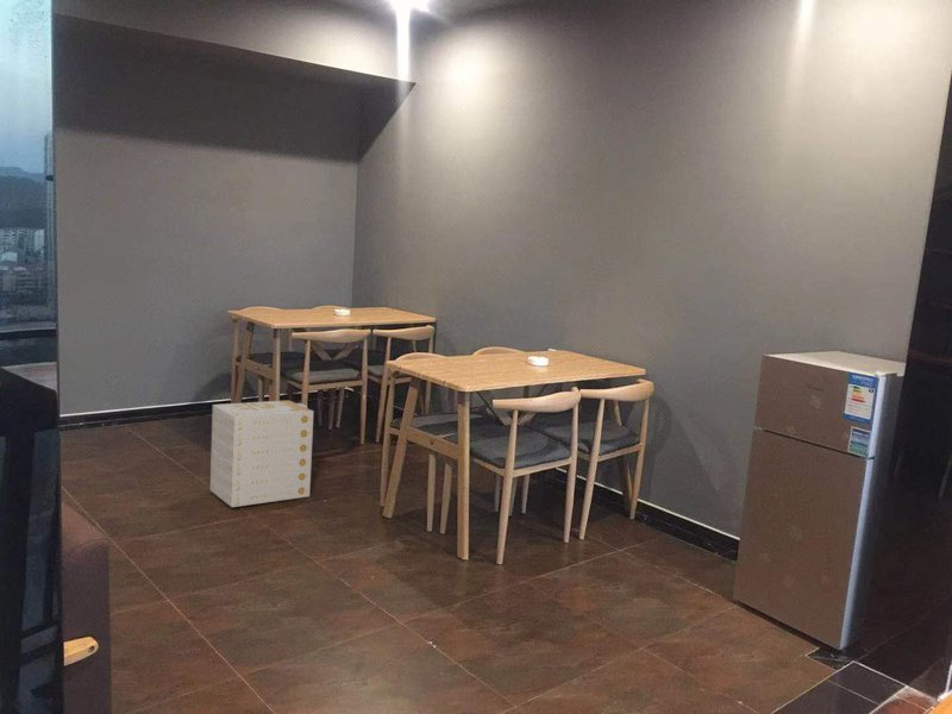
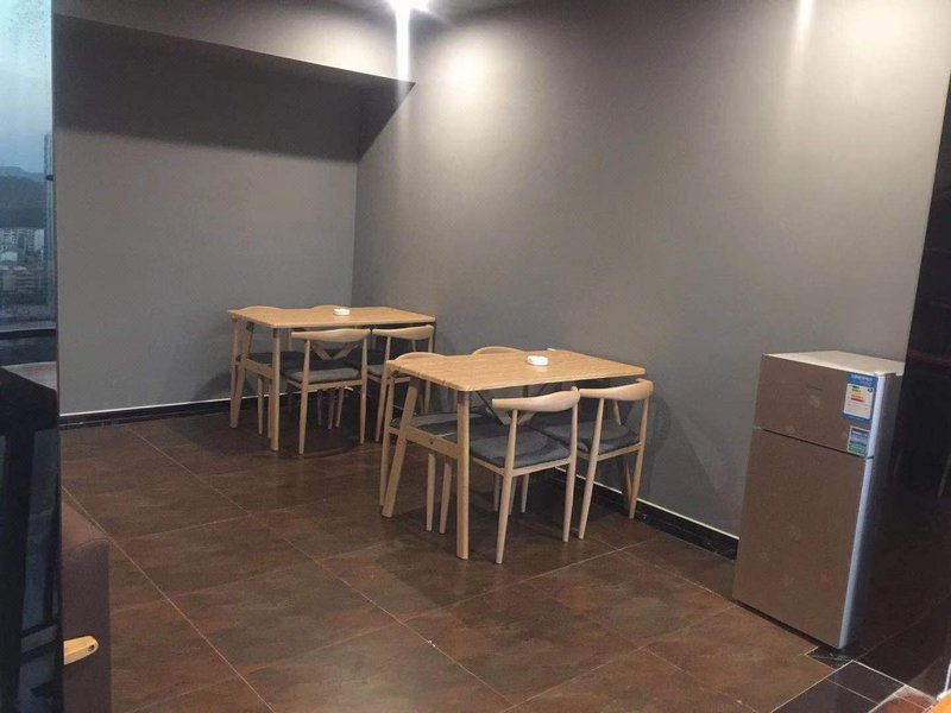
- product box (268, 447)
